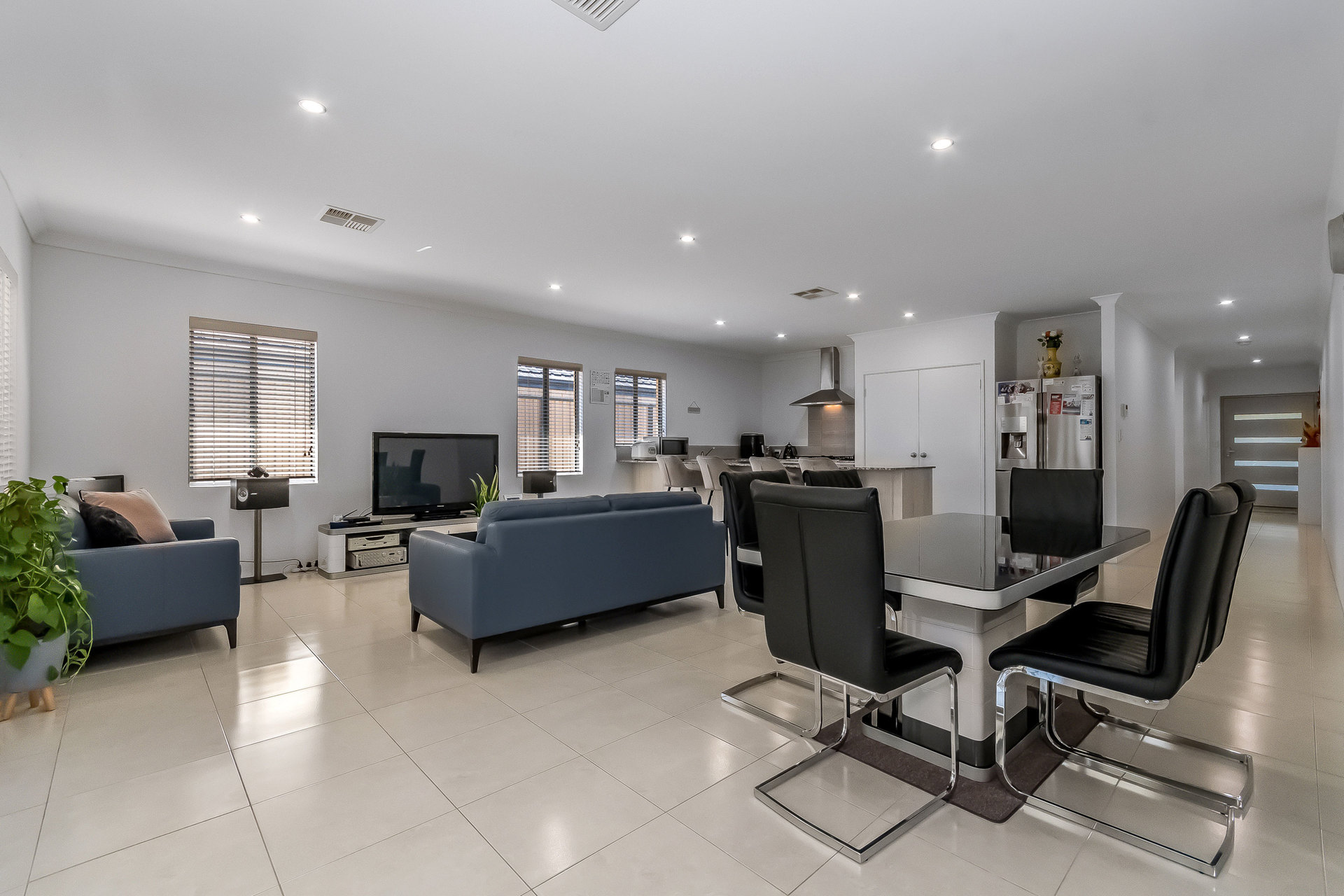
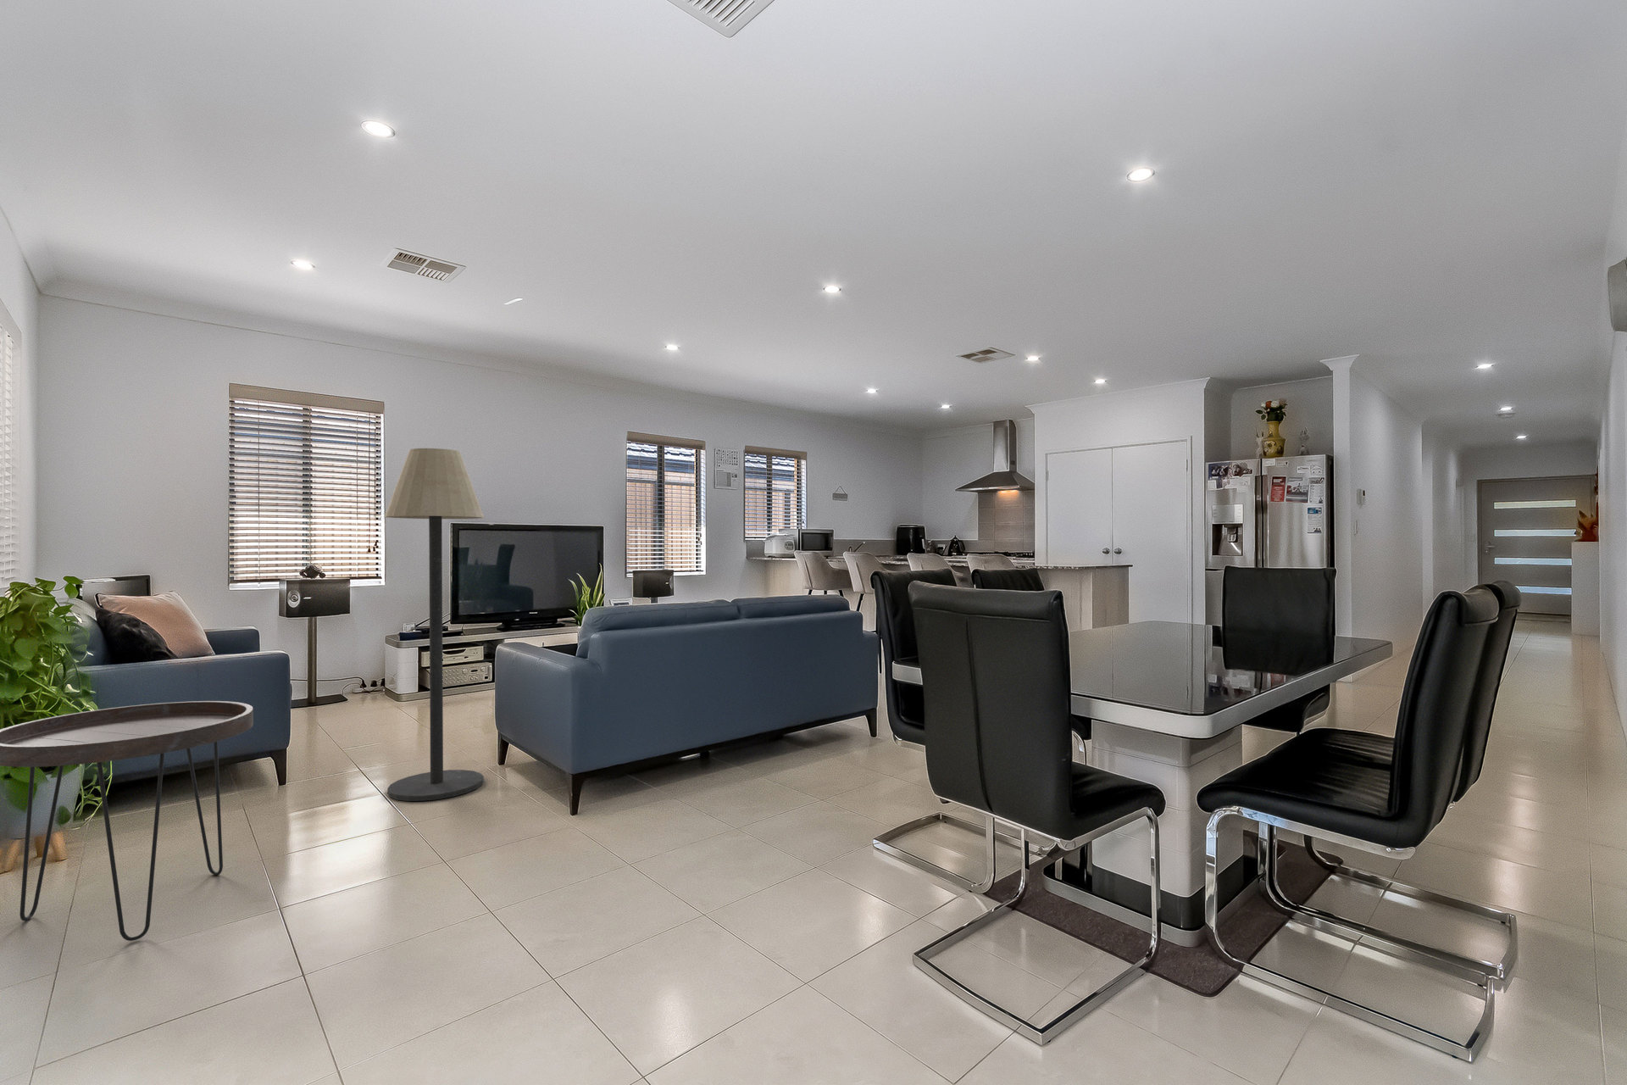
+ floor lamp (436, 619)
+ side table (109, 815)
